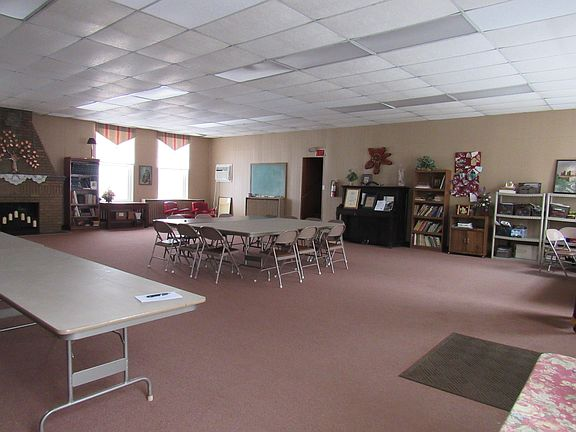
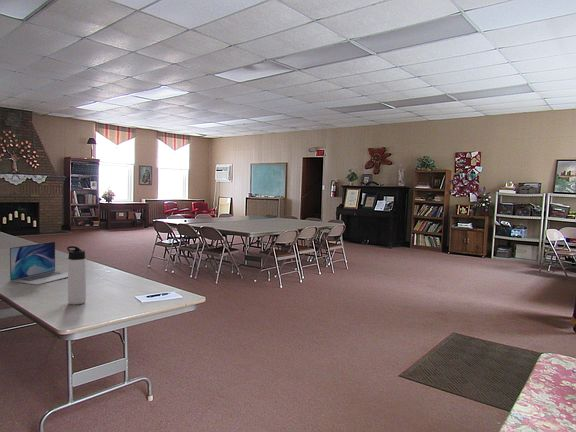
+ laptop (46, 261)
+ thermos bottle (75, 274)
